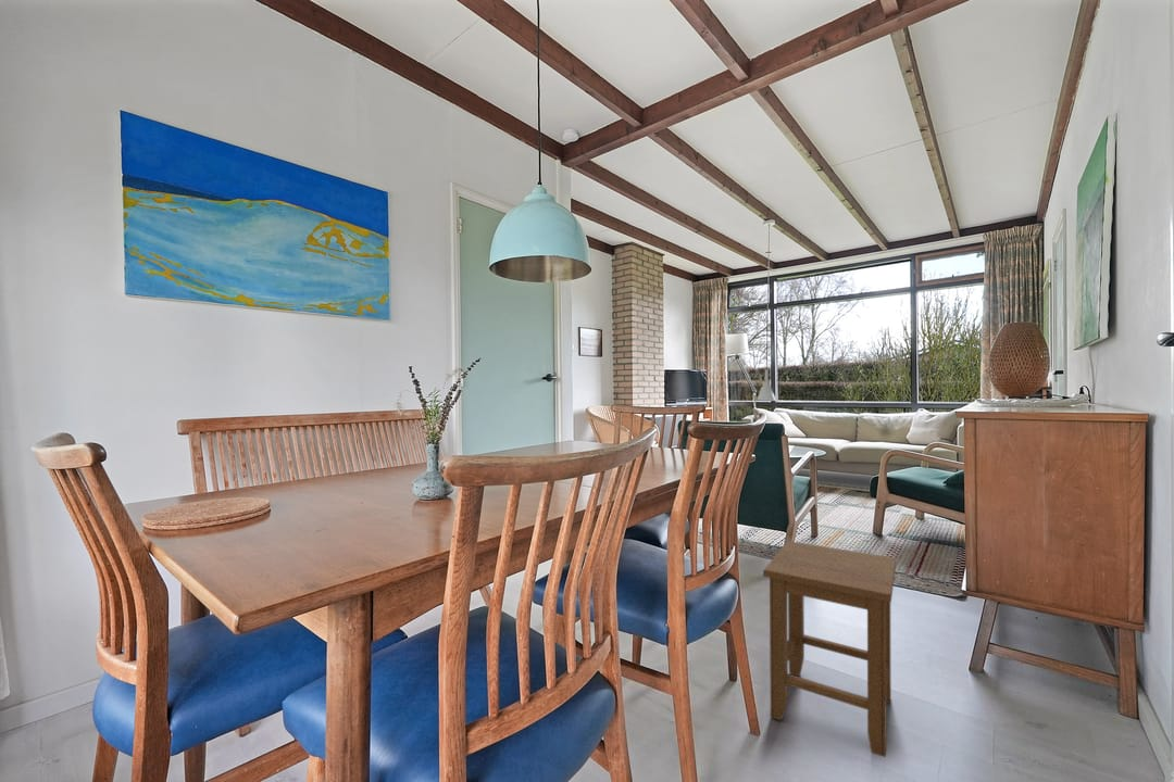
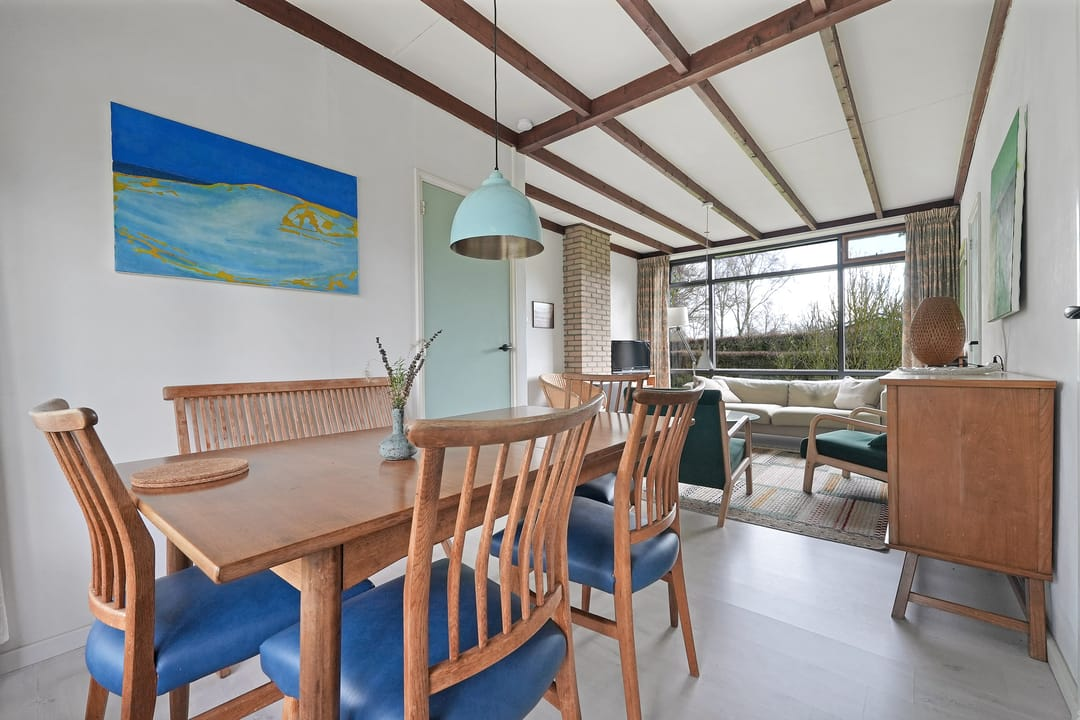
- stool (829, 641)
